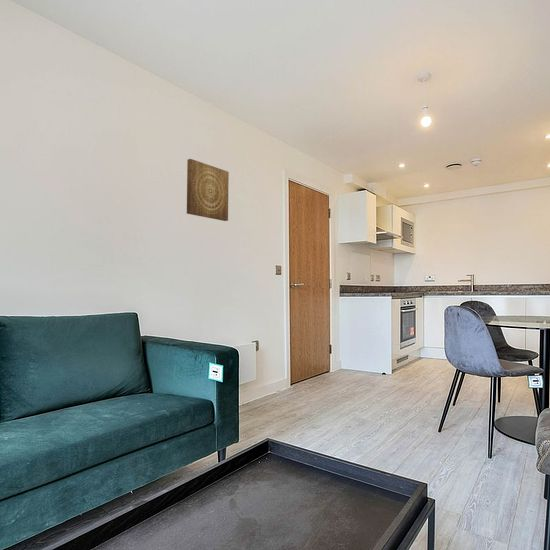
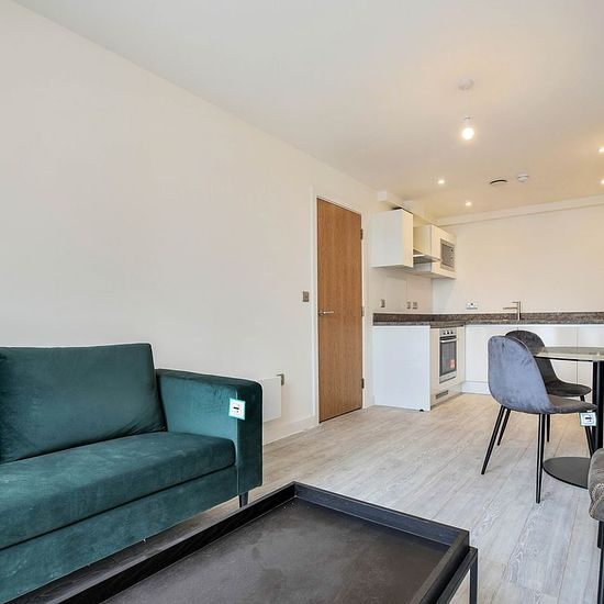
- wall art (208, 191)
